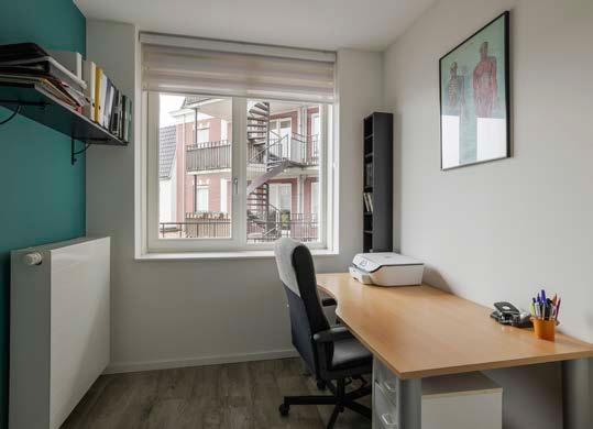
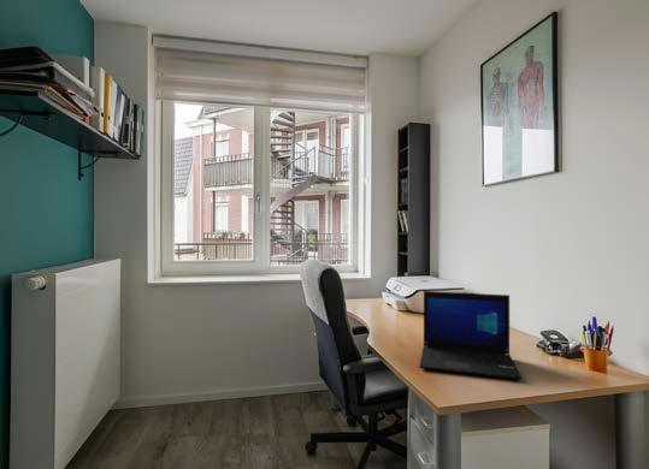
+ laptop (466, 330)
